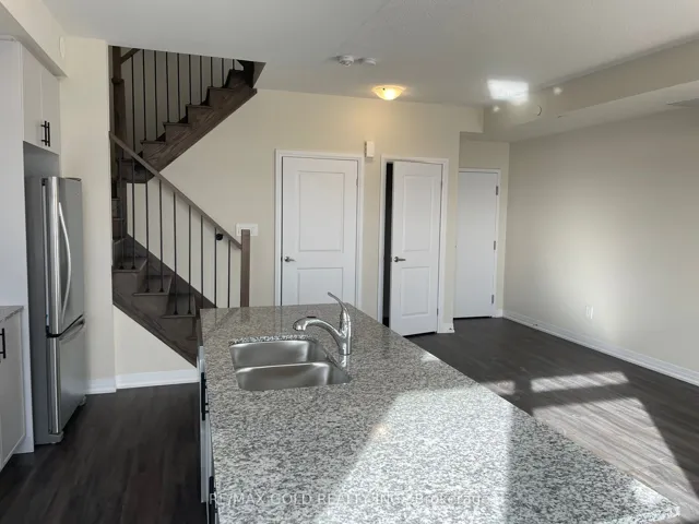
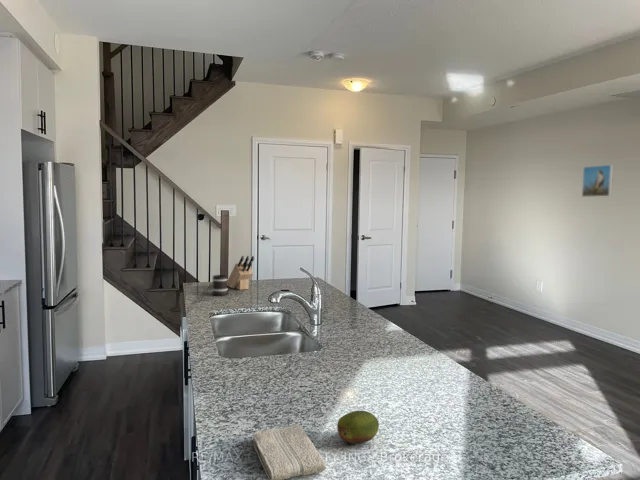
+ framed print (597, 181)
+ mug (219, 284)
+ fruit (358, 426)
+ knife block (240, 271)
+ washcloth (286, 449)
